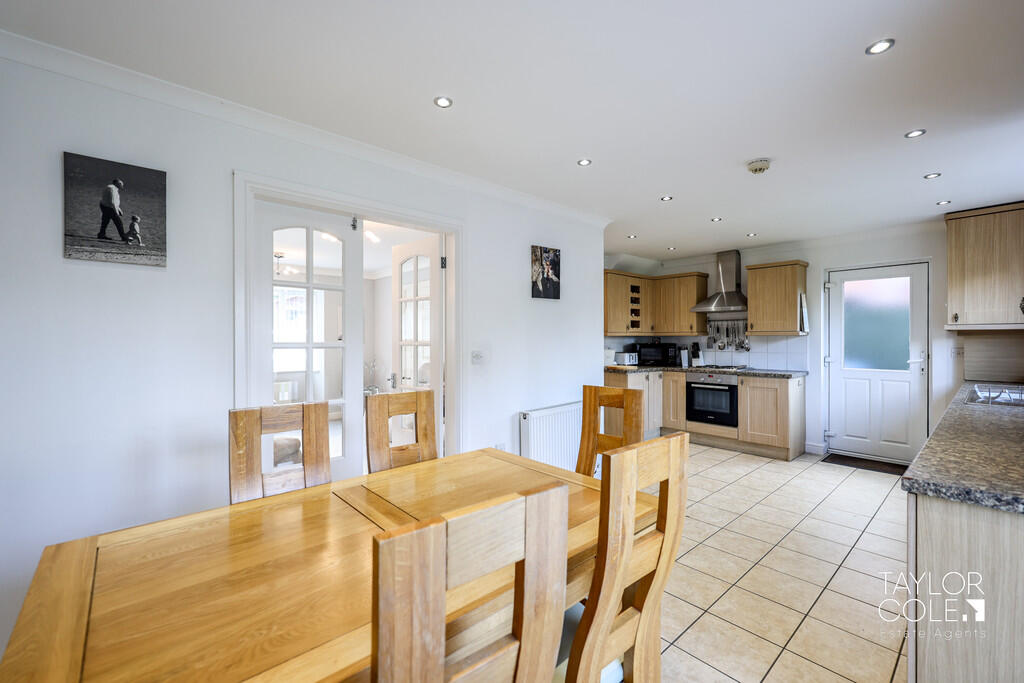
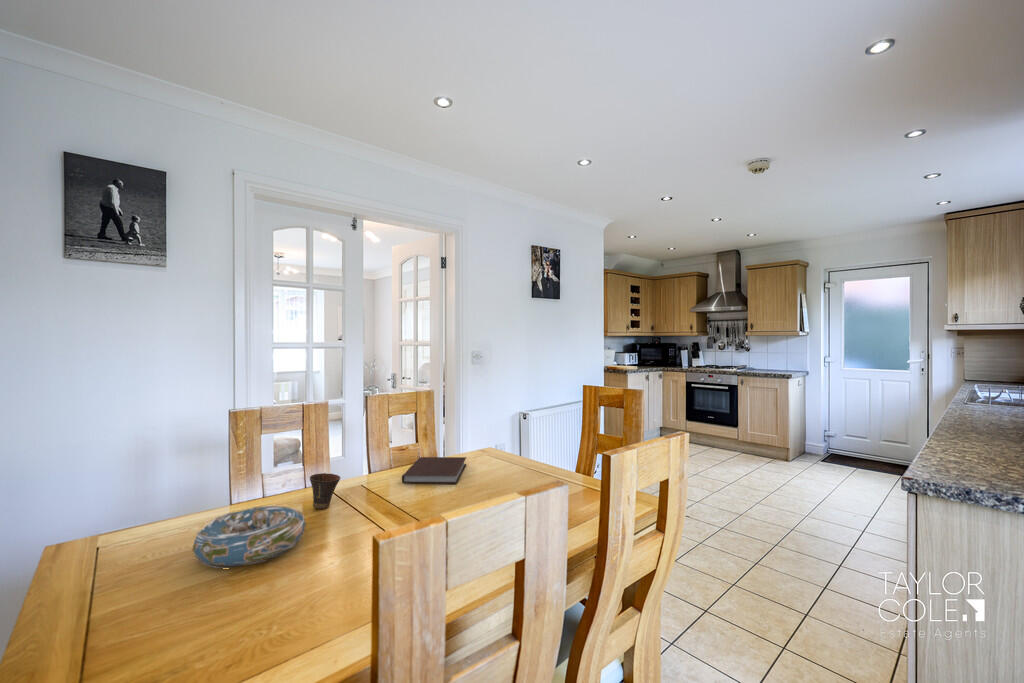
+ notebook (436, 469)
+ decorative bowl (252, 533)
+ cup (325, 490)
